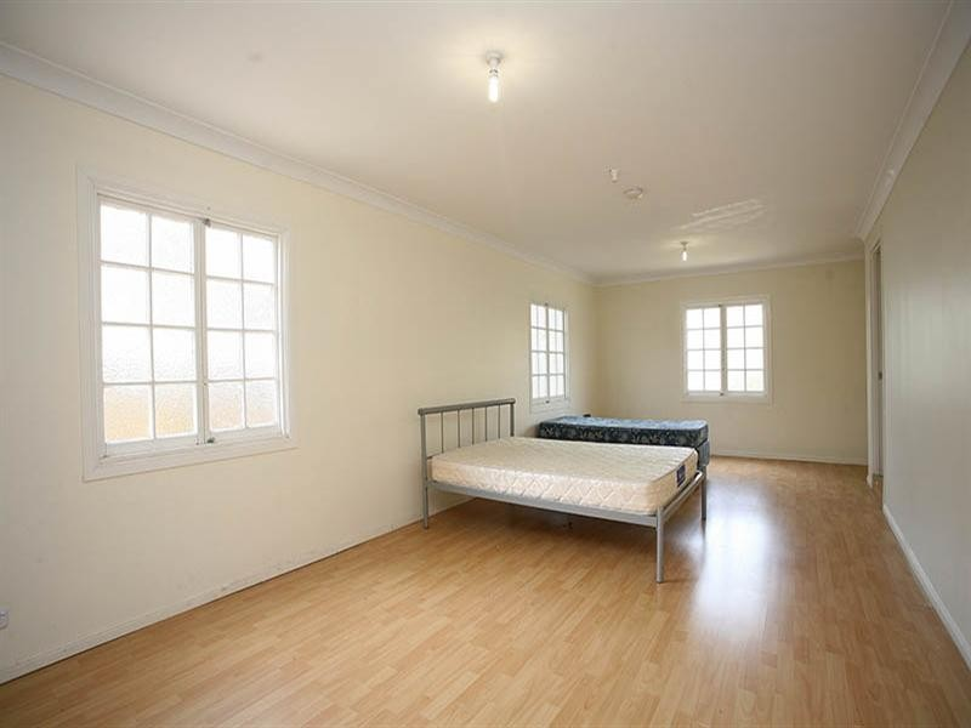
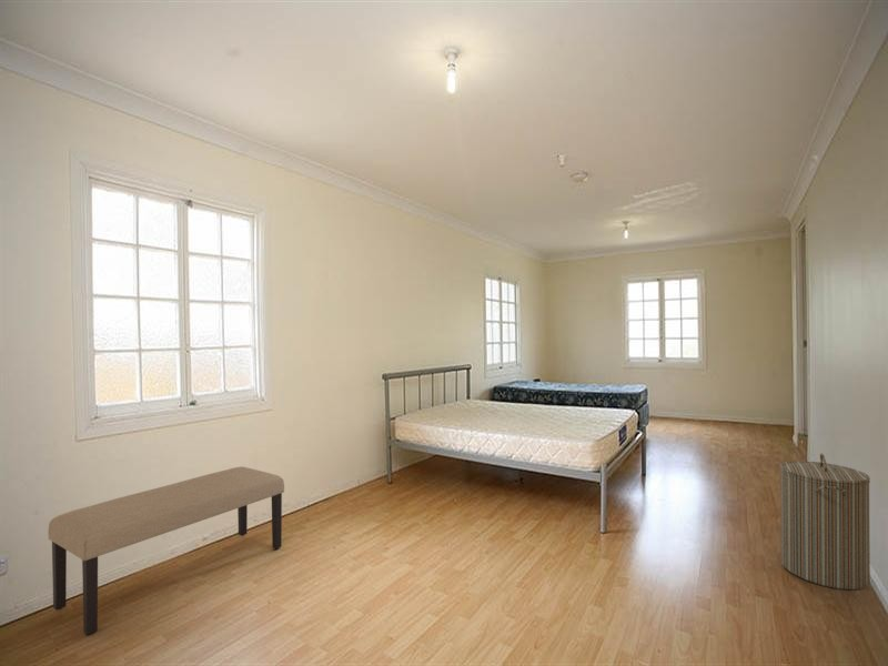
+ laundry hamper (823, 513)
+ bench (180, 527)
